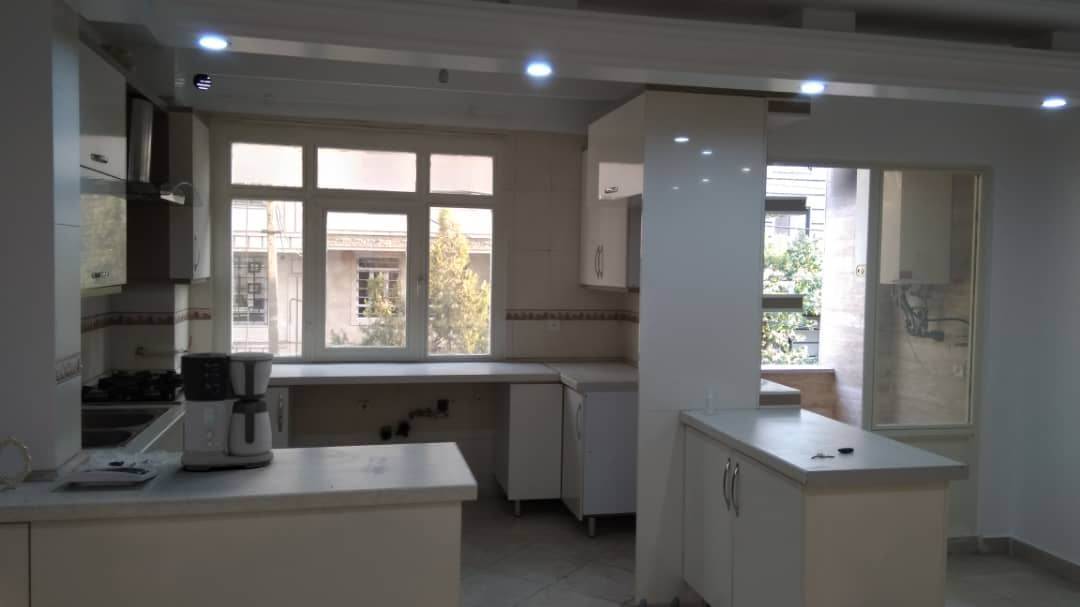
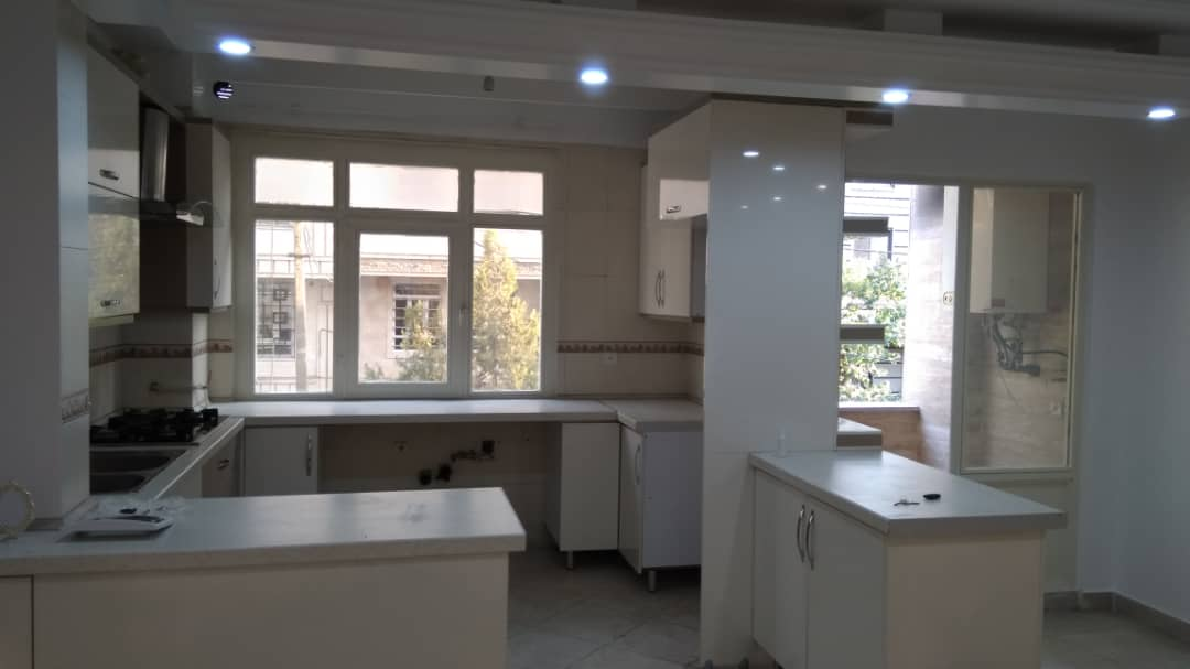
- coffee maker (225, 409)
